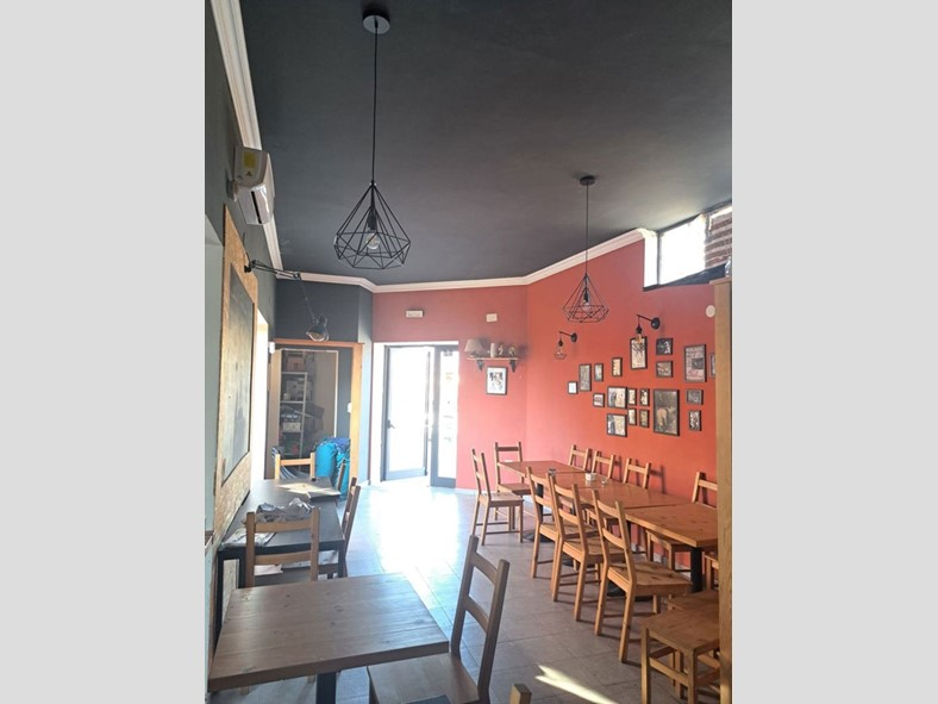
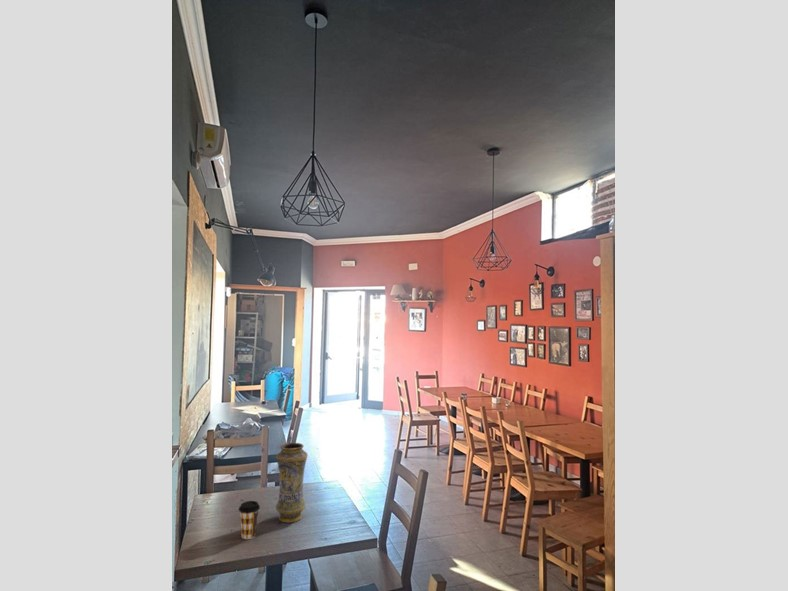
+ coffee cup (248, 520)
+ vase (291, 481)
